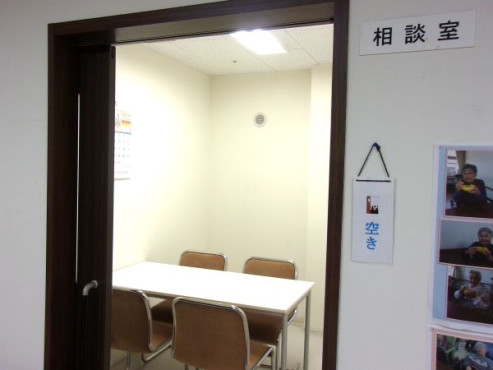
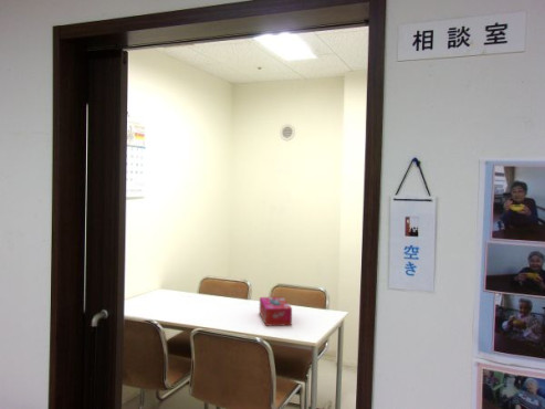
+ tissue box (274, 310)
